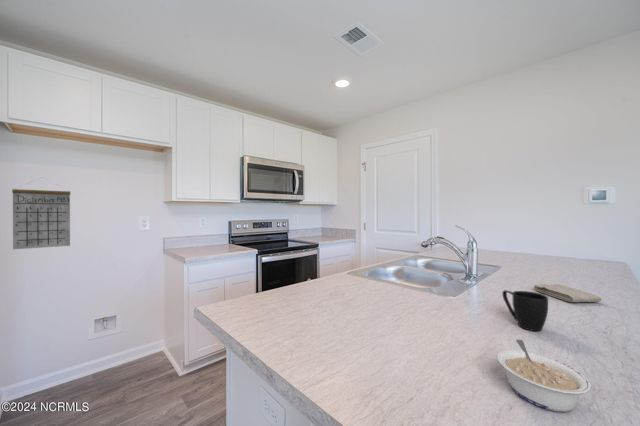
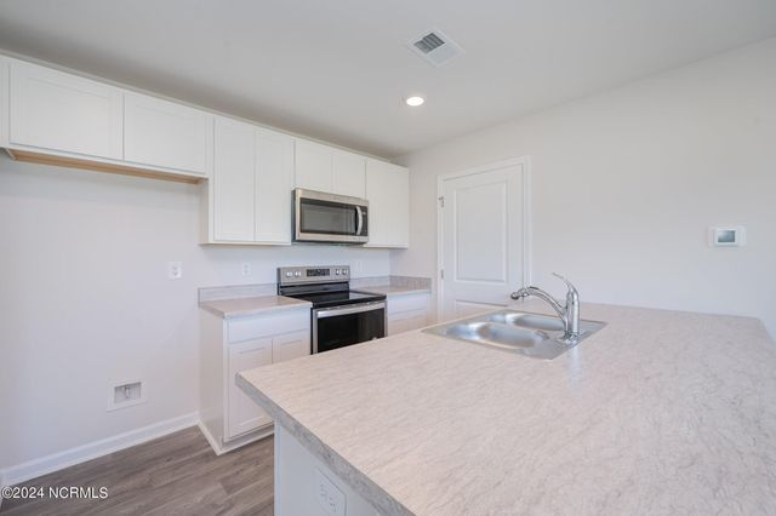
- mug (523, 308)
- legume (536, 376)
- calendar (43, 212)
- washcloth (564, 292)
